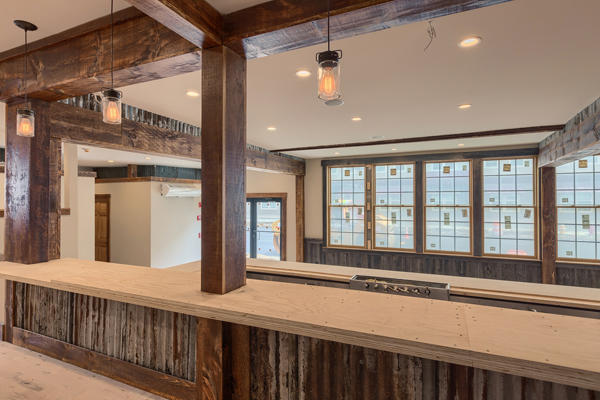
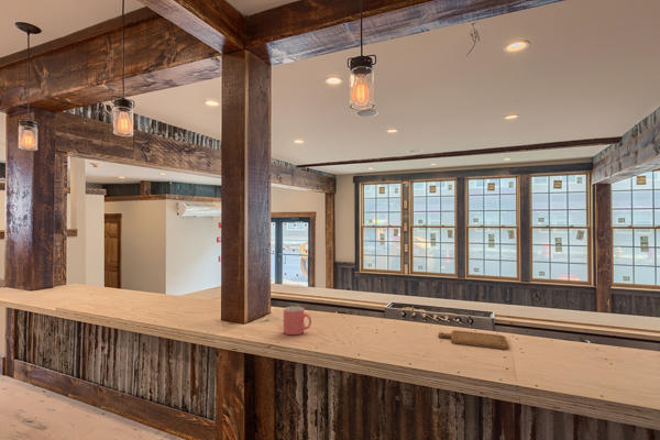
+ chopping board (471, 338)
+ mug (297, 320)
